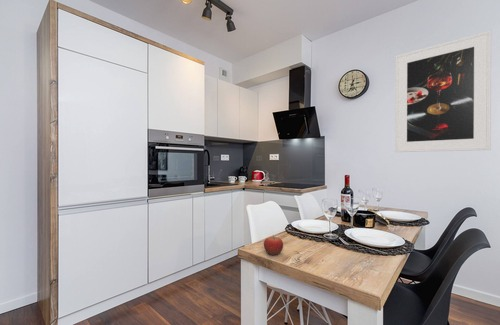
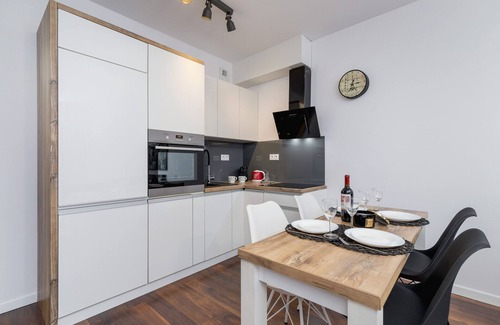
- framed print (437, 98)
- fruit (273, 244)
